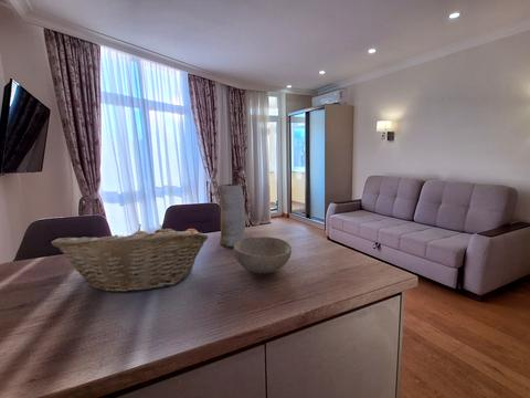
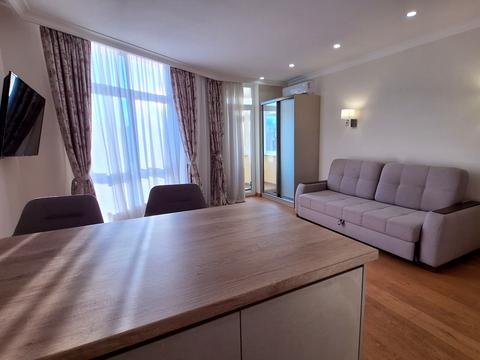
- bowl (263, 255)
- vase (232, 213)
- fruit basket (137, 250)
